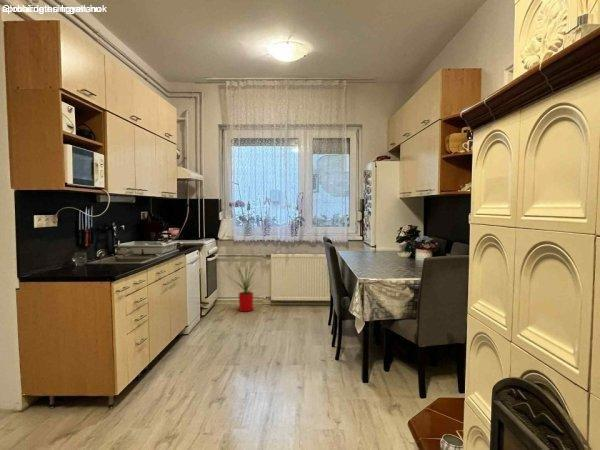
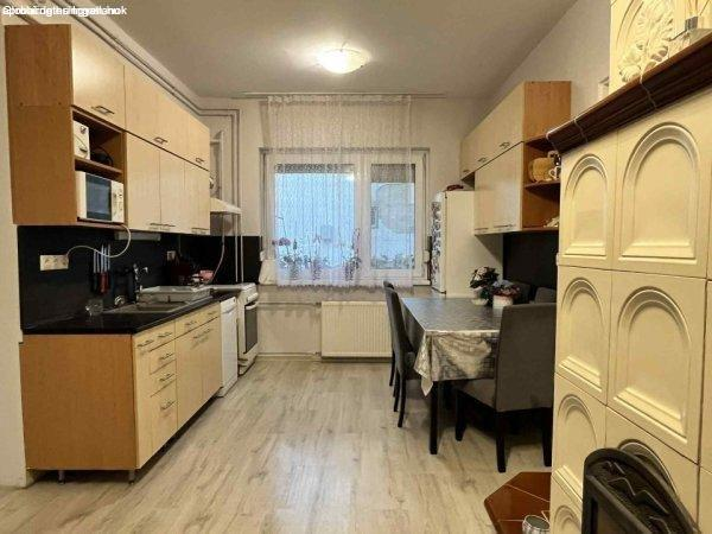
- house plant (246, 282)
